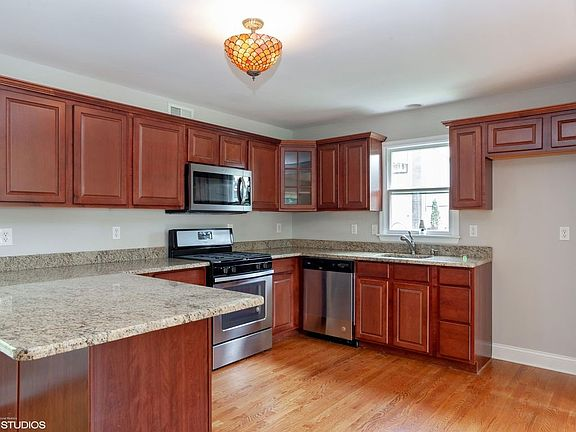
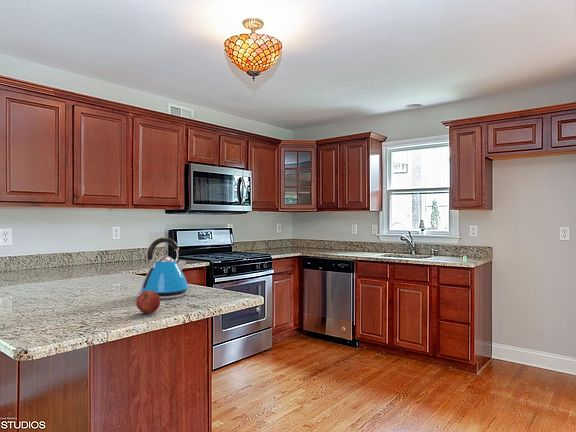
+ kettle (163, 266)
+ fruit (148, 301)
